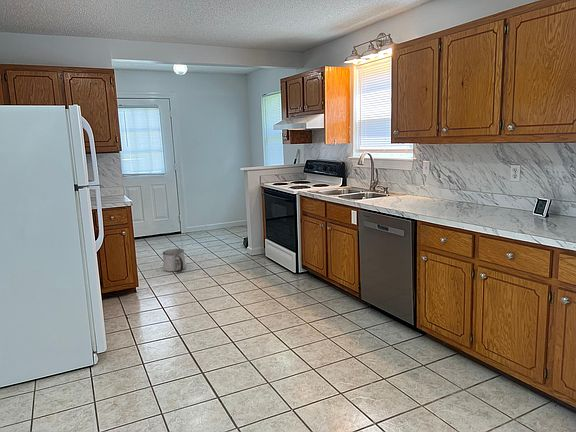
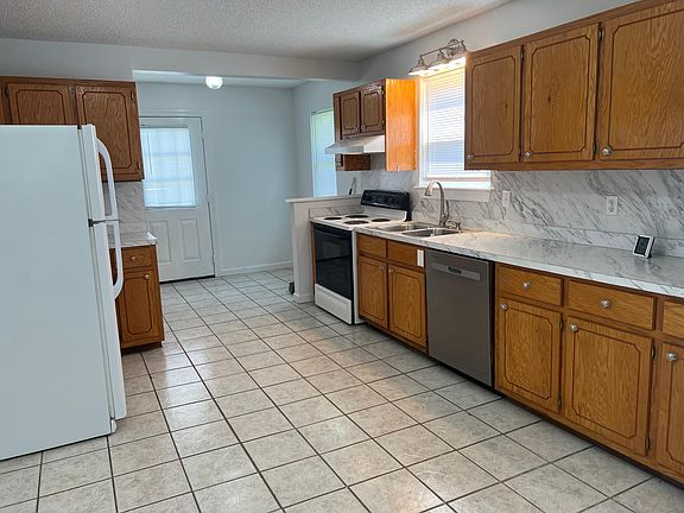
- bucket (175, 260)
